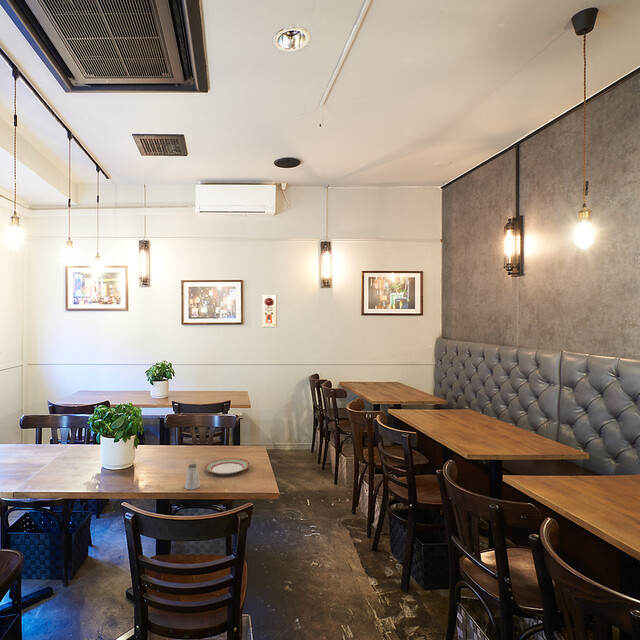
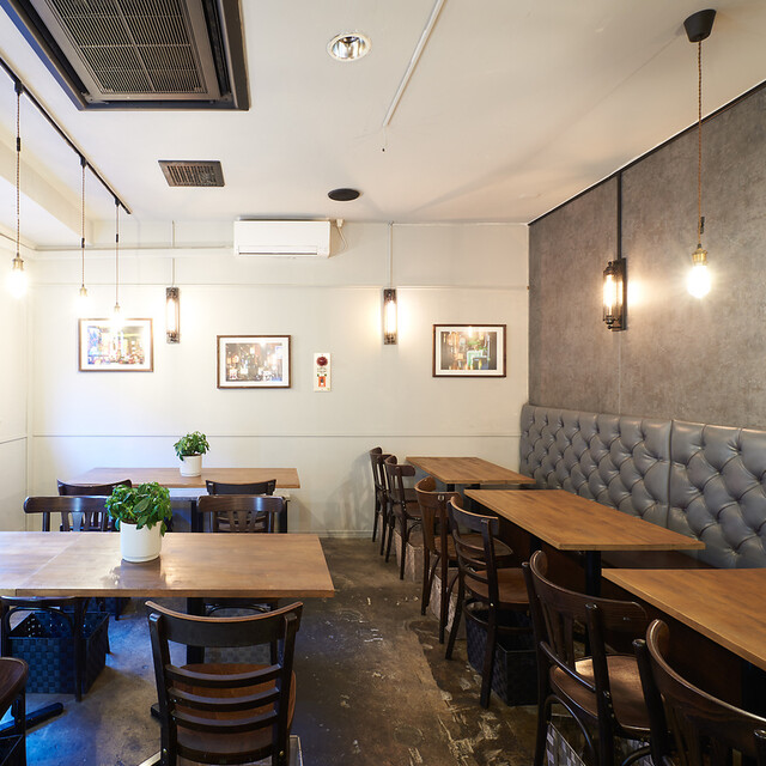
- plate (227, 467)
- saltshaker (192, 475)
